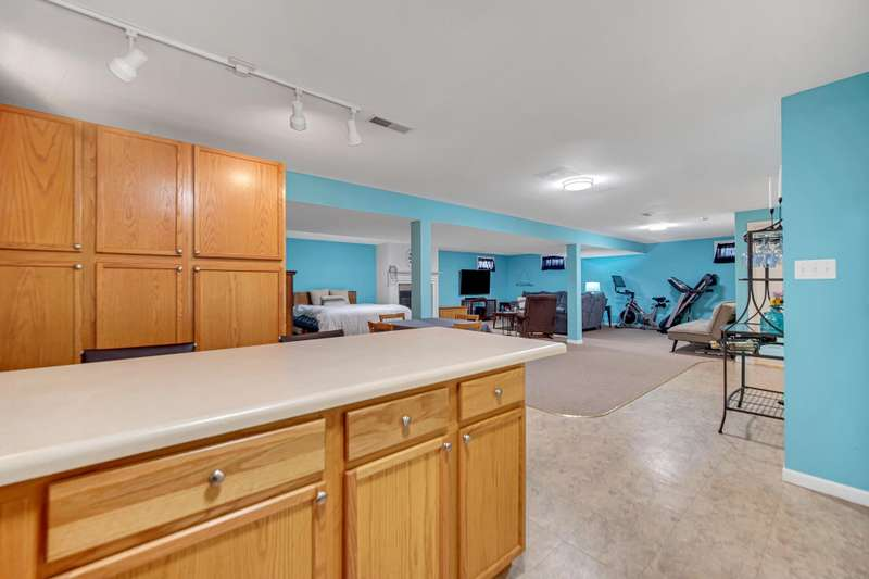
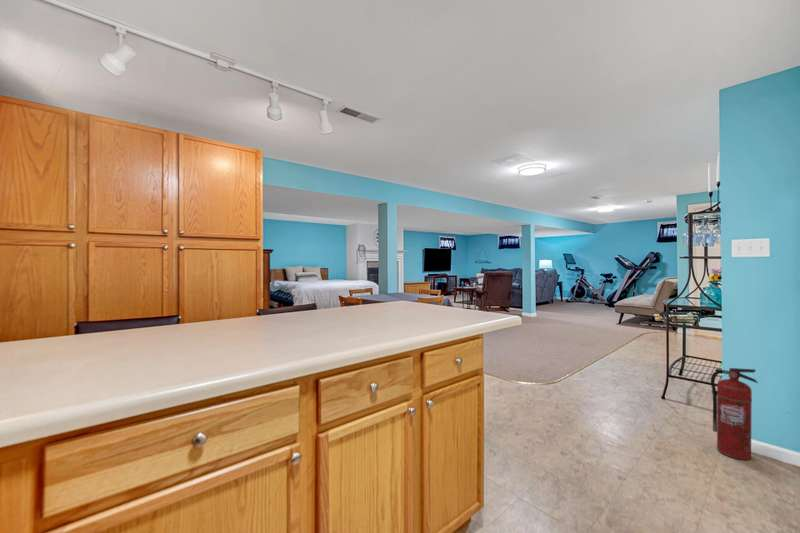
+ fire extinguisher (733, 409)
